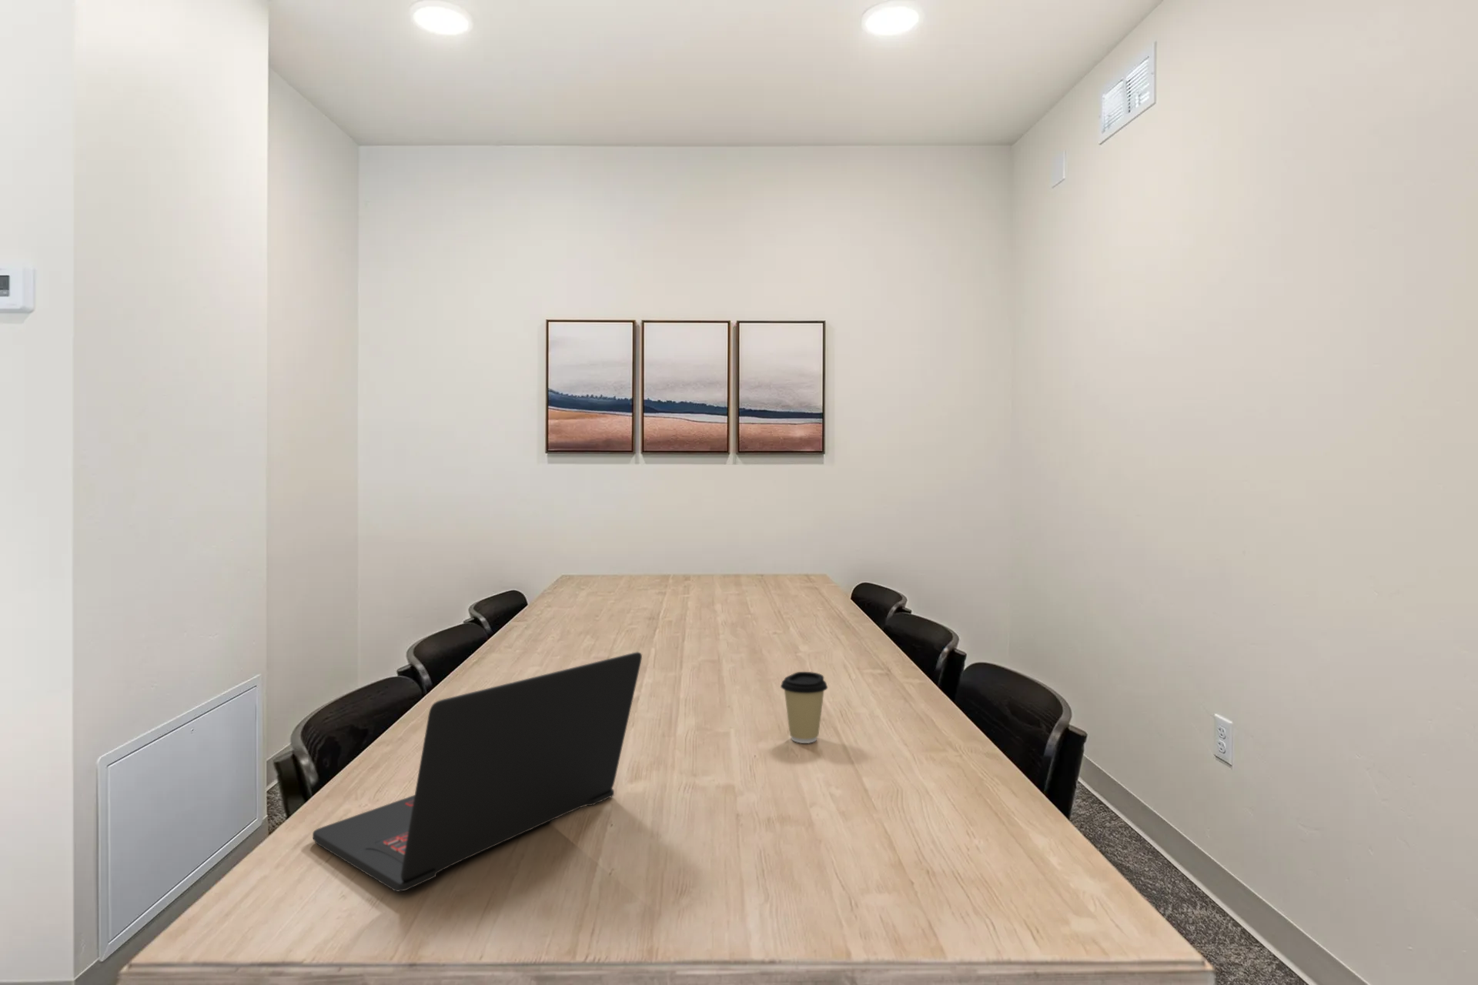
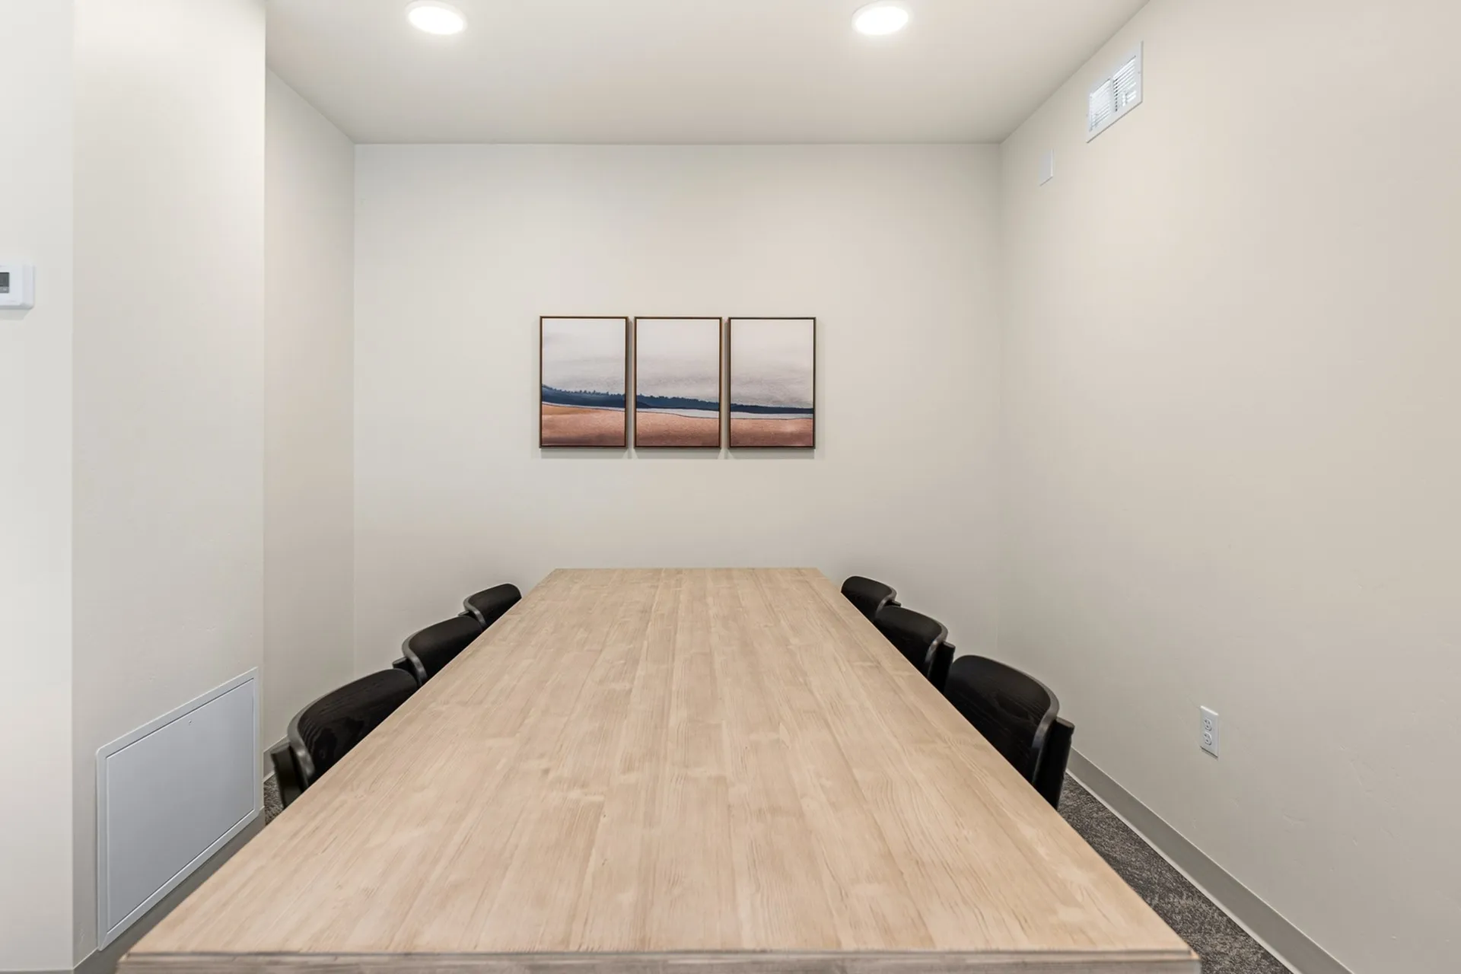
- laptop (485, 740)
- coffee cup (804, 707)
